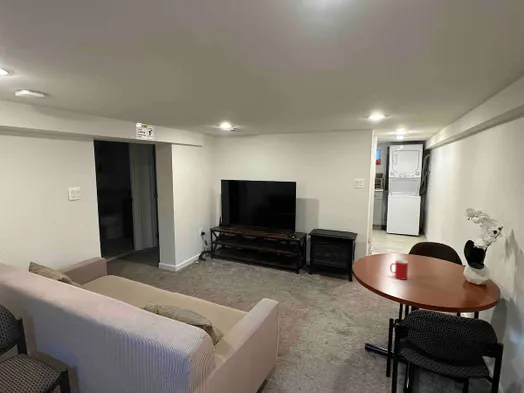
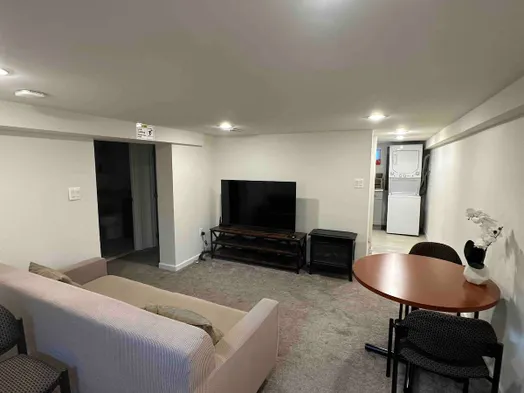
- cup (398, 269)
